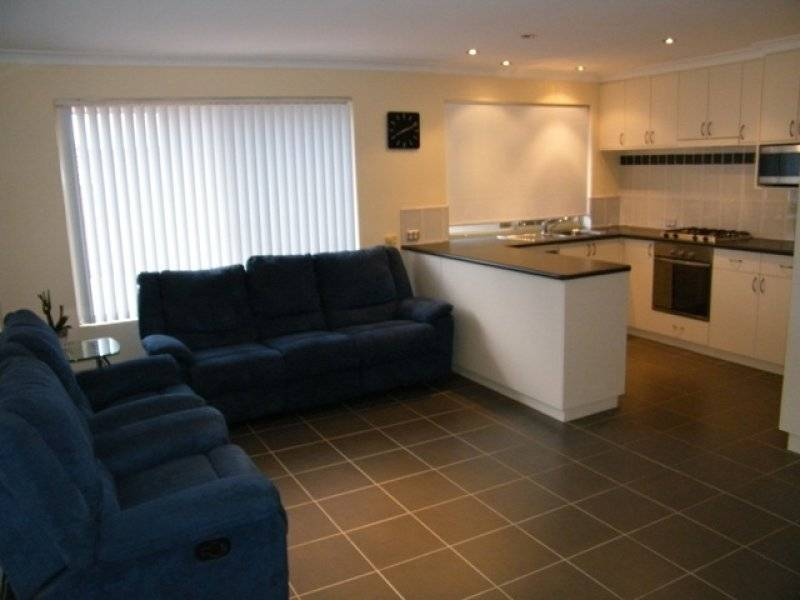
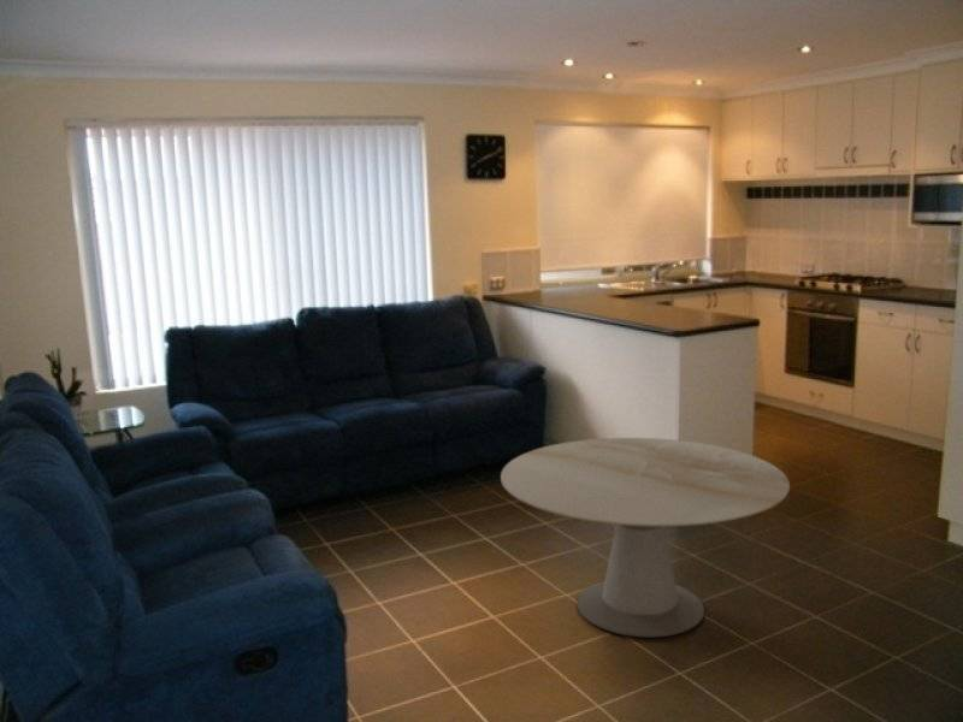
+ round table (639, 540)
